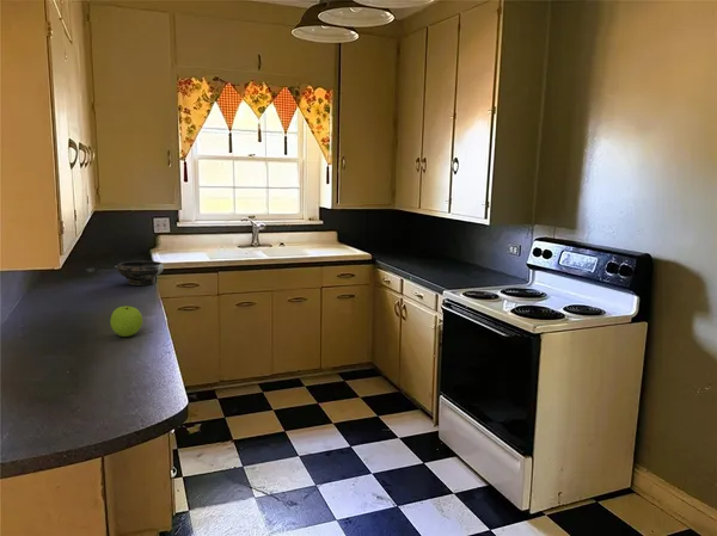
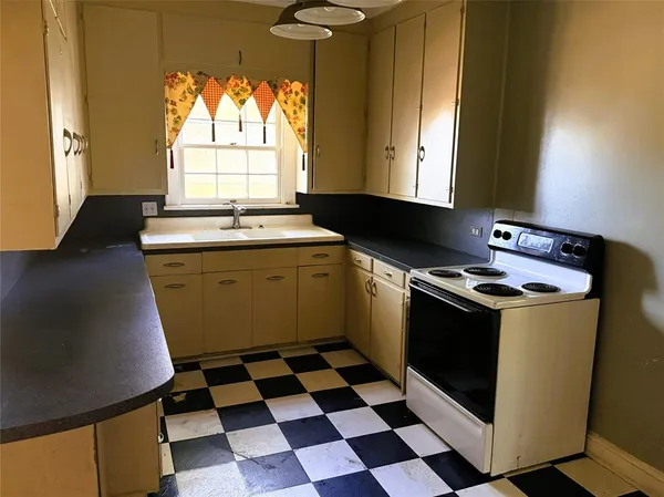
- apple (125, 321)
- bowl (141, 272)
